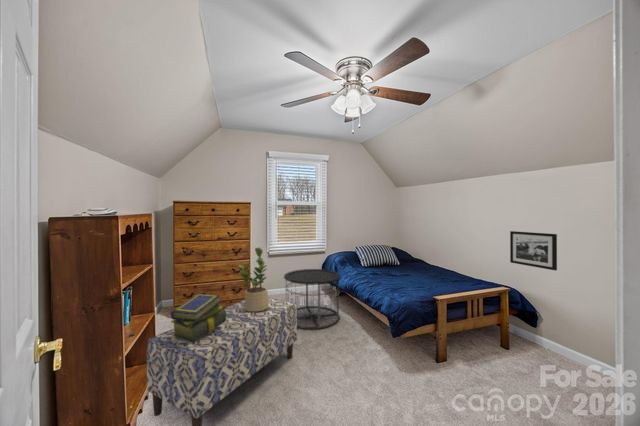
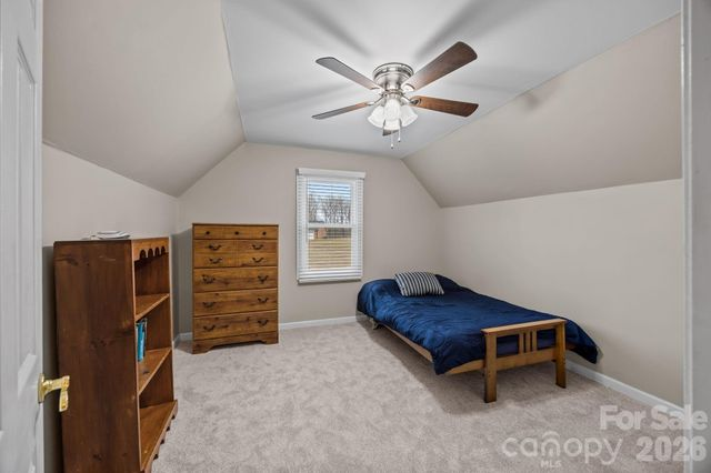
- stack of books (199, 316)
- potted plant (251, 278)
- side table (312, 295)
- bench (234, 349)
- picture frame (531, 249)
